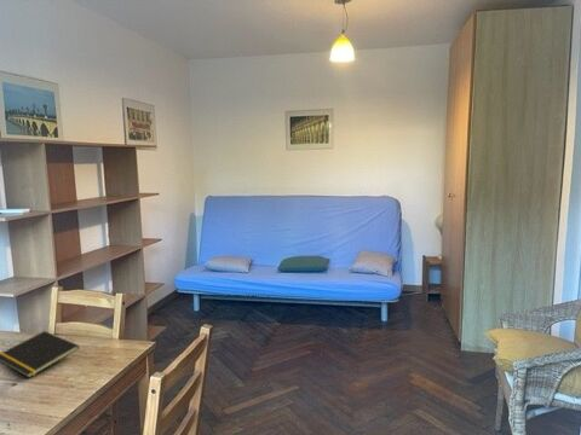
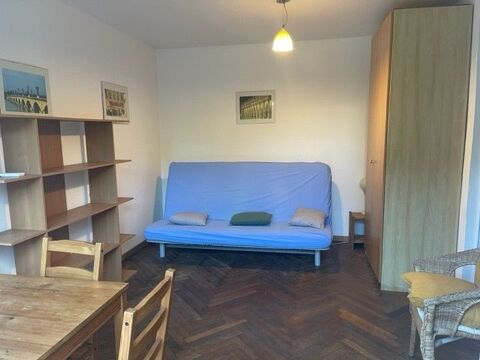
- notepad (36, 352)
